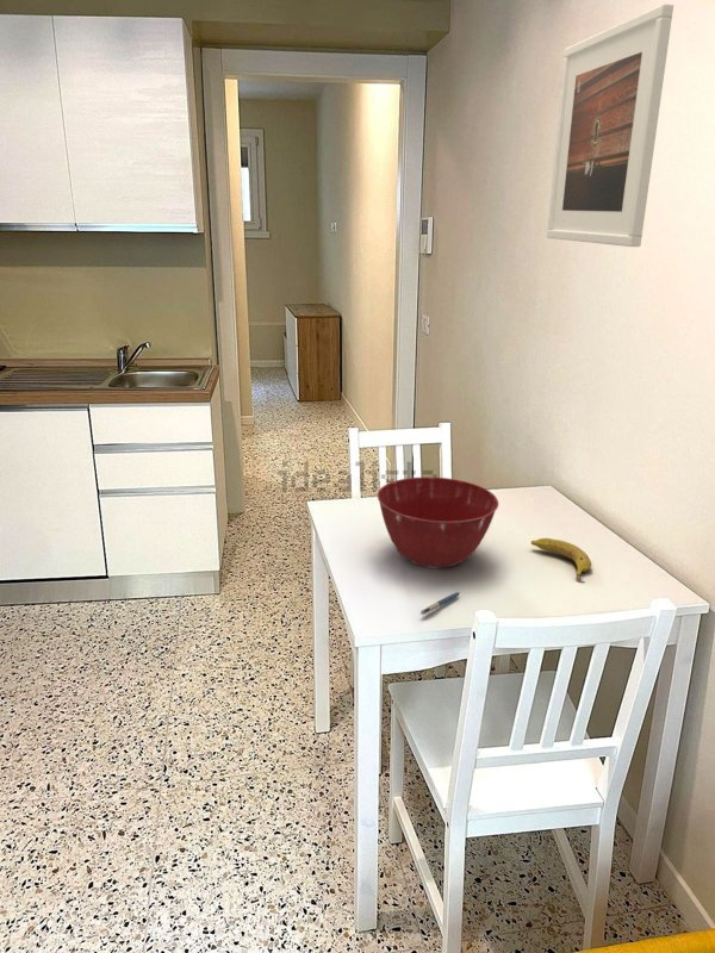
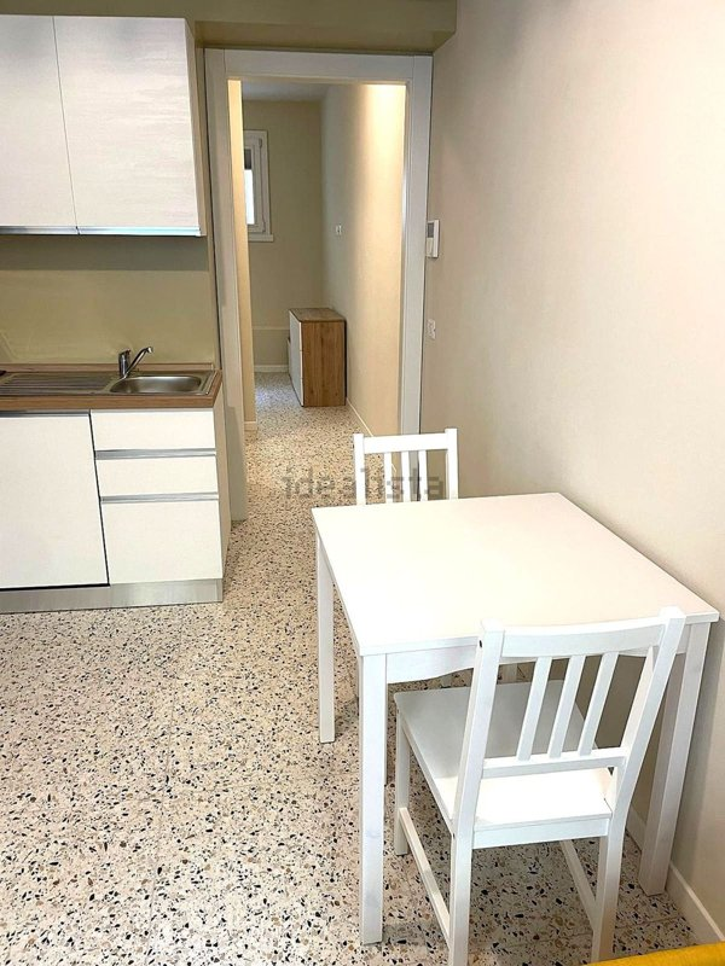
- fruit (565, 555)
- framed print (599, 139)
- mixing bowl (435, 527)
- pen (441, 603)
